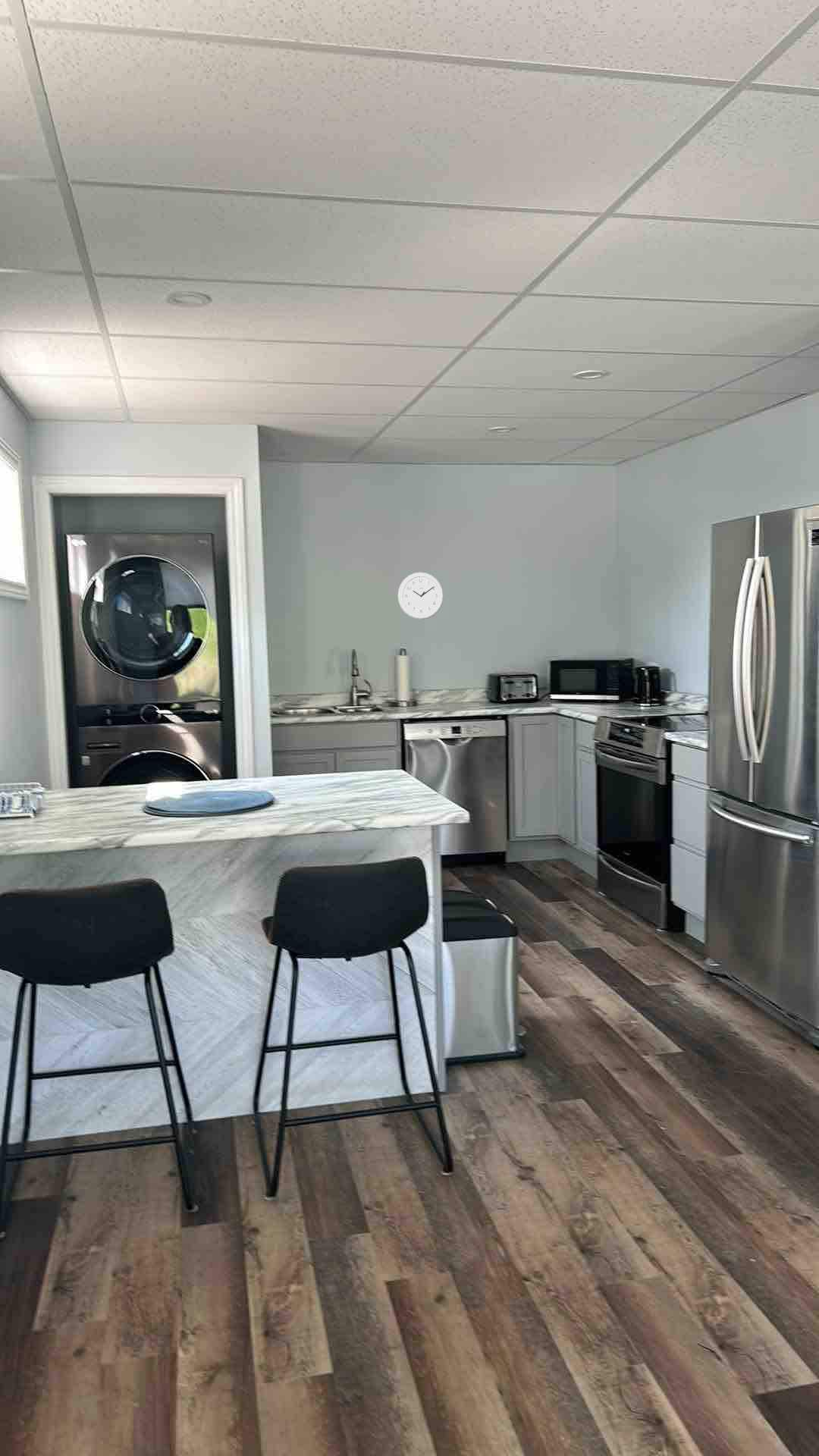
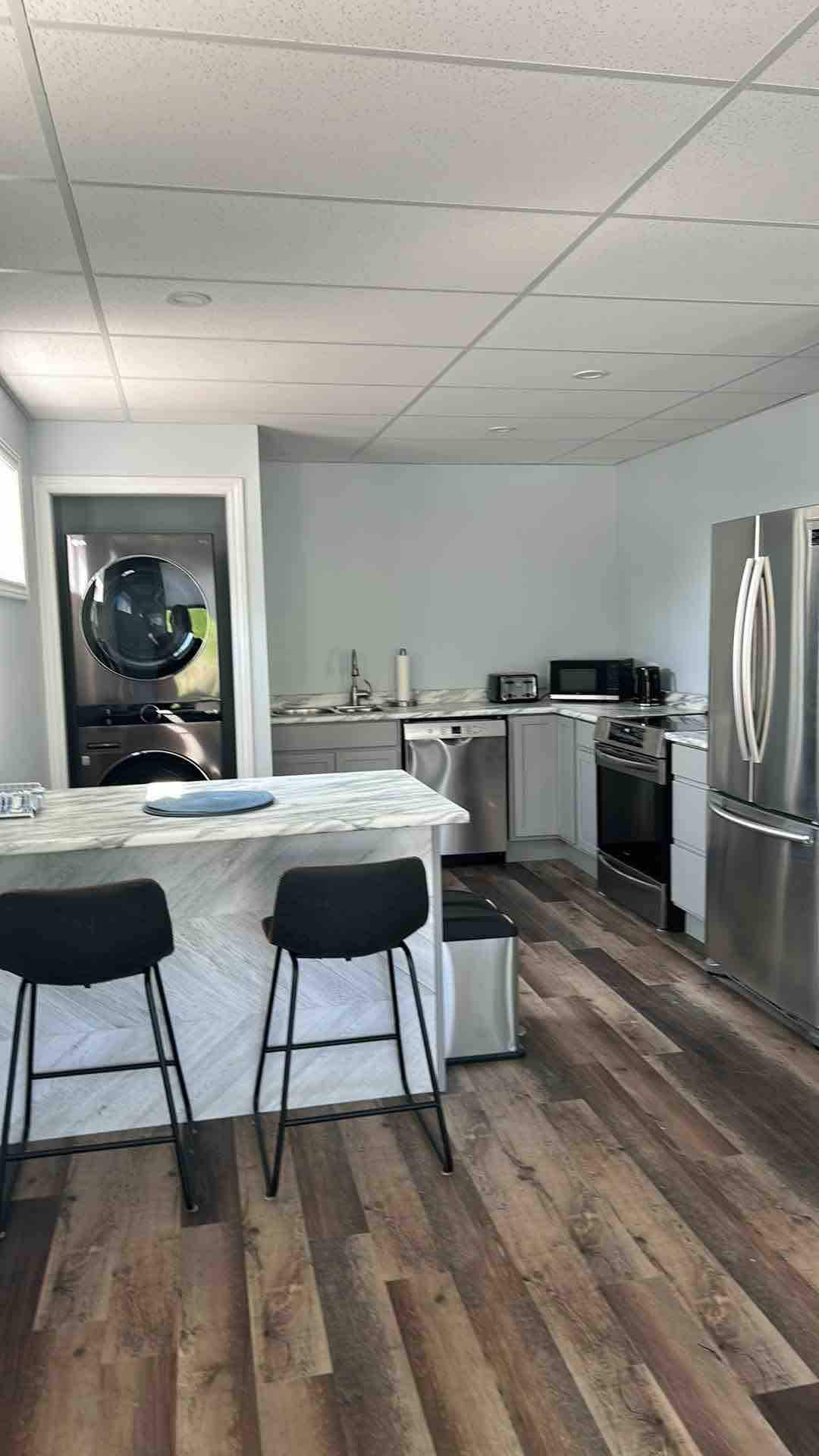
- wall clock (421, 595)
